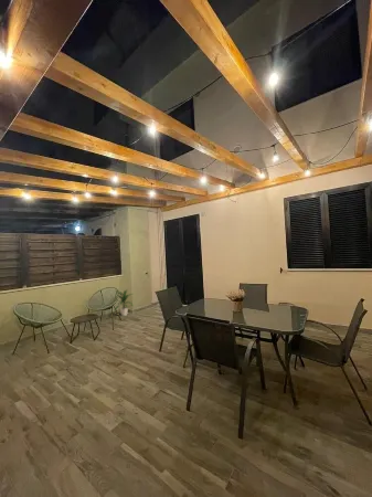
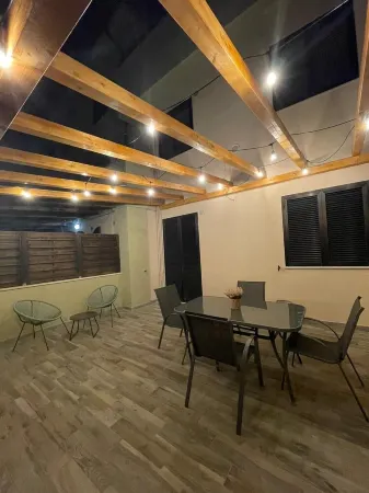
- indoor plant (123, 302)
